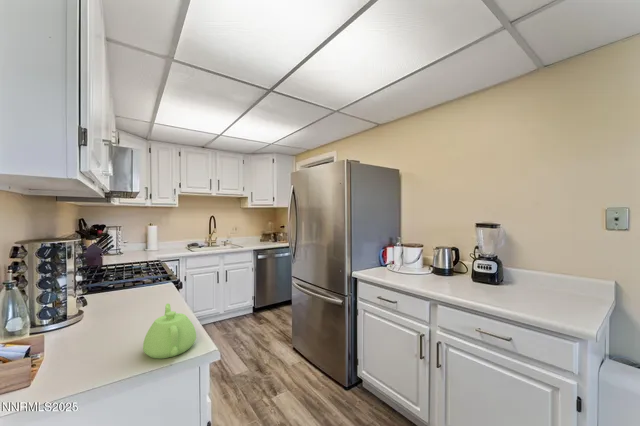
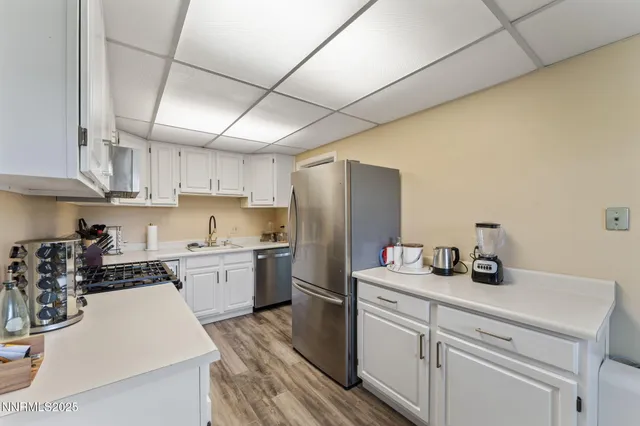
- teapot (170, 329)
